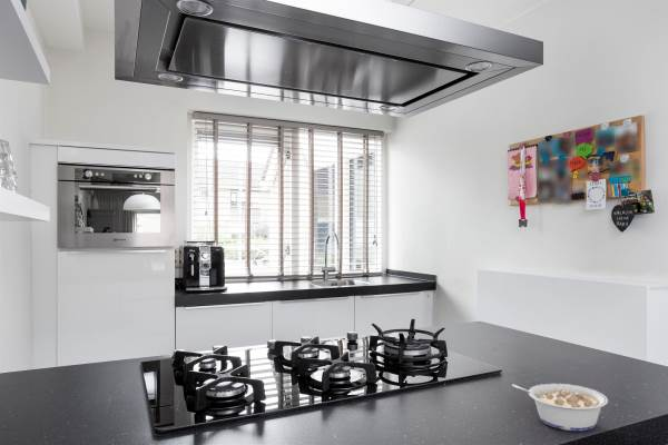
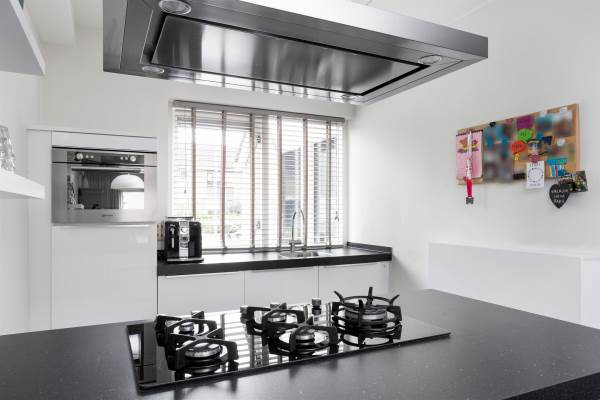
- legume (564, 405)
